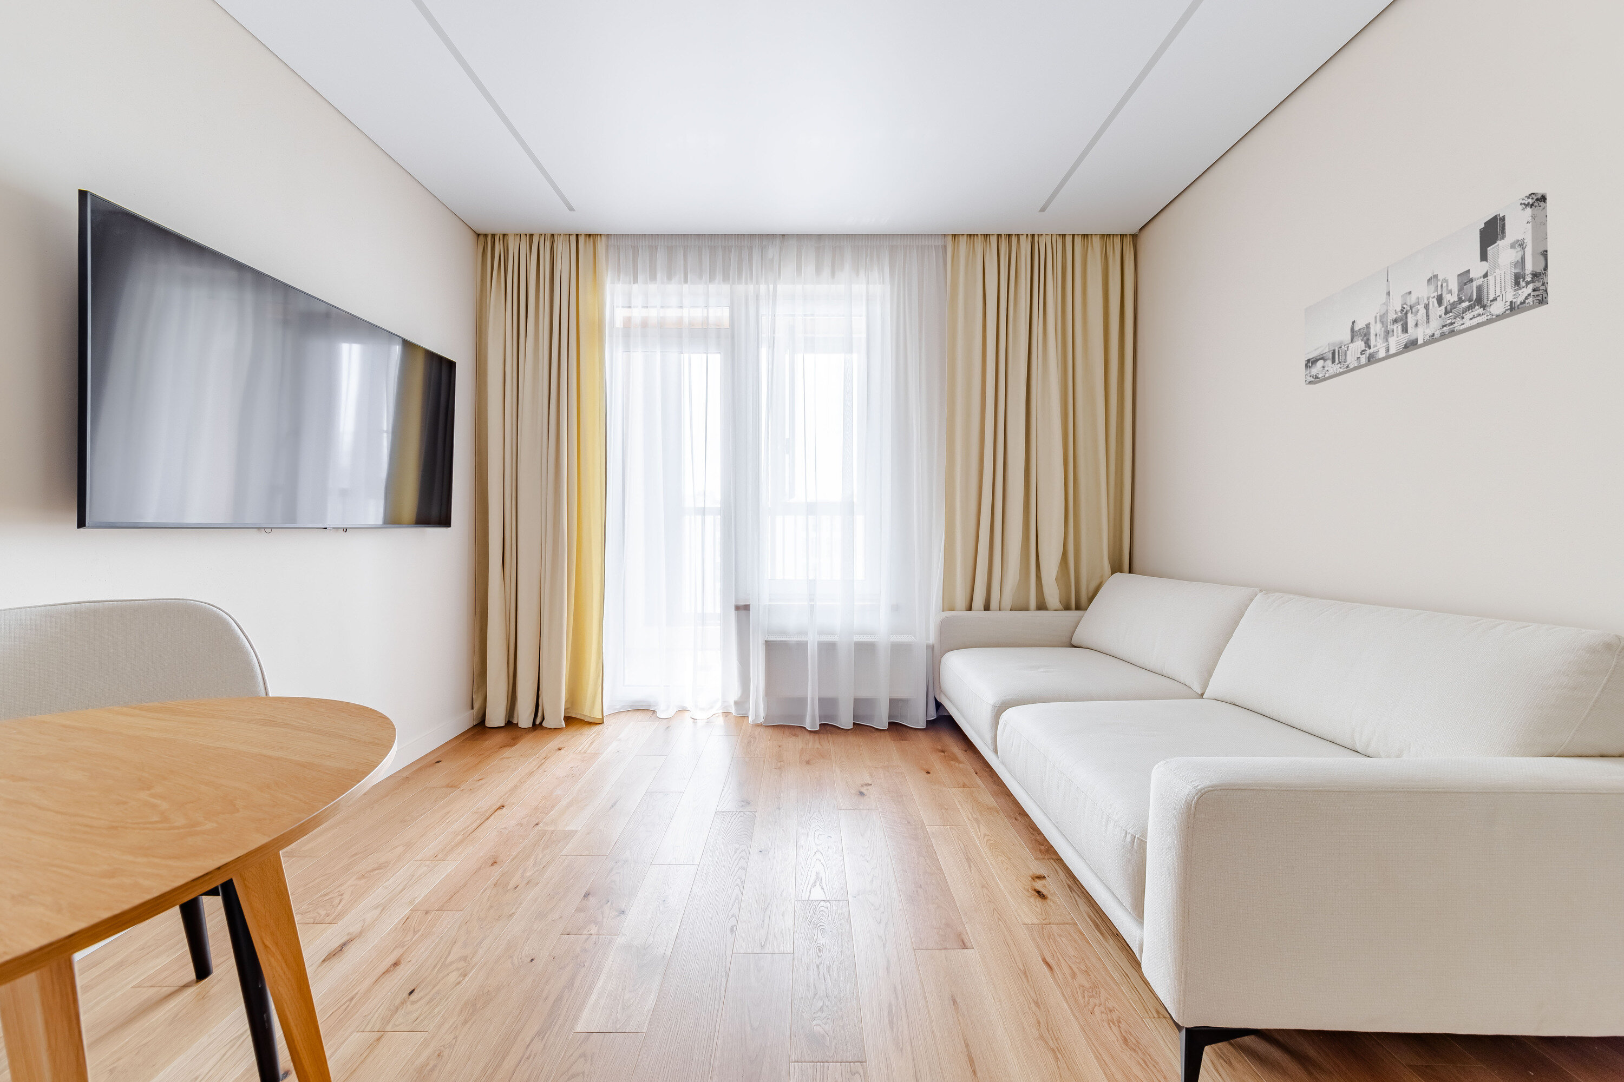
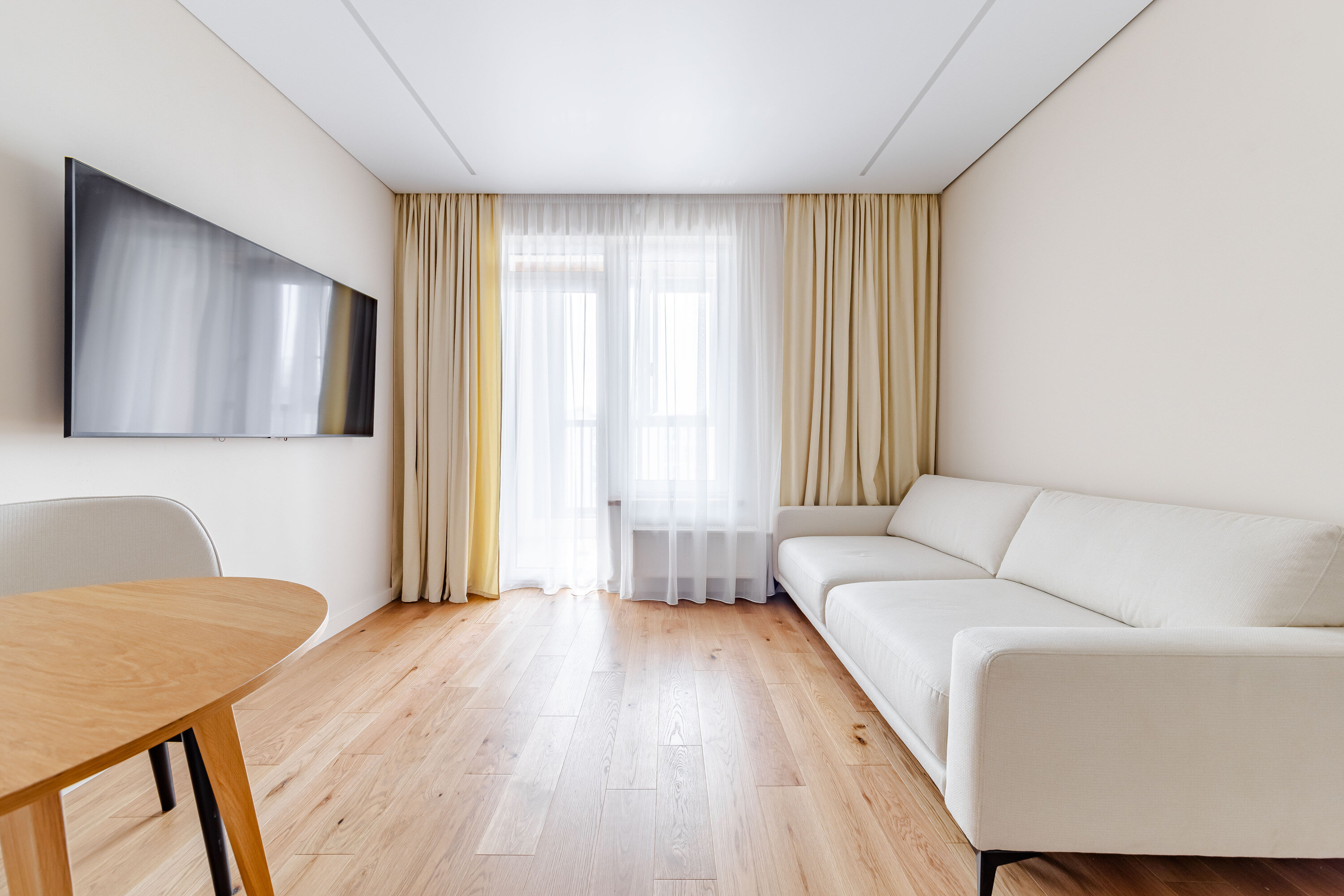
- wall art (1403, 307)
